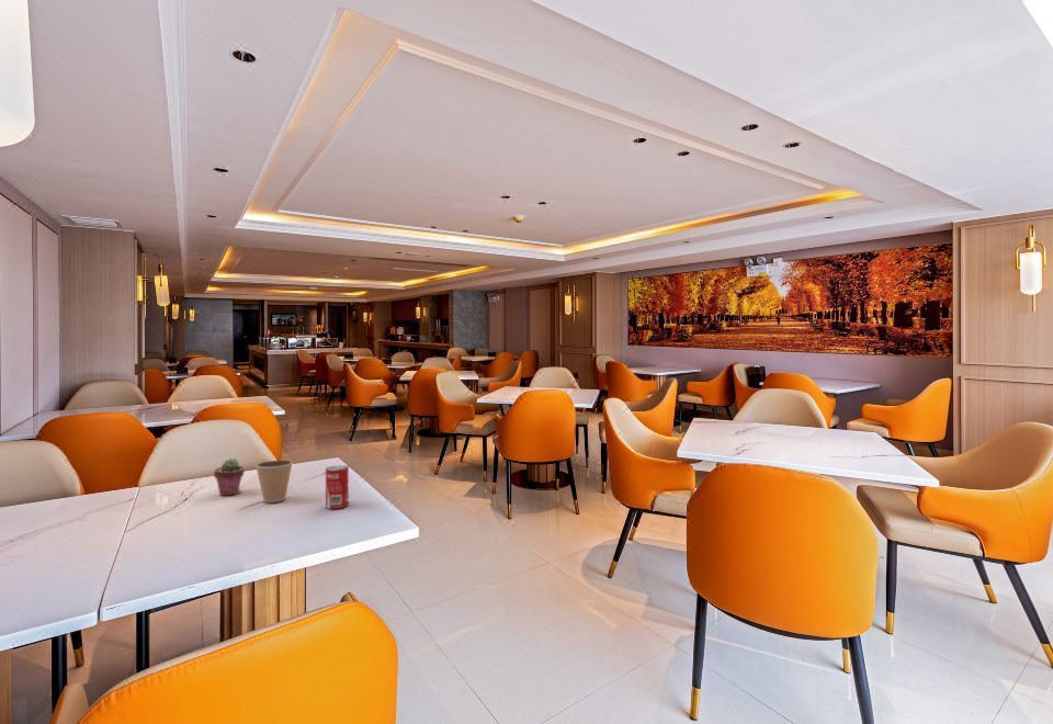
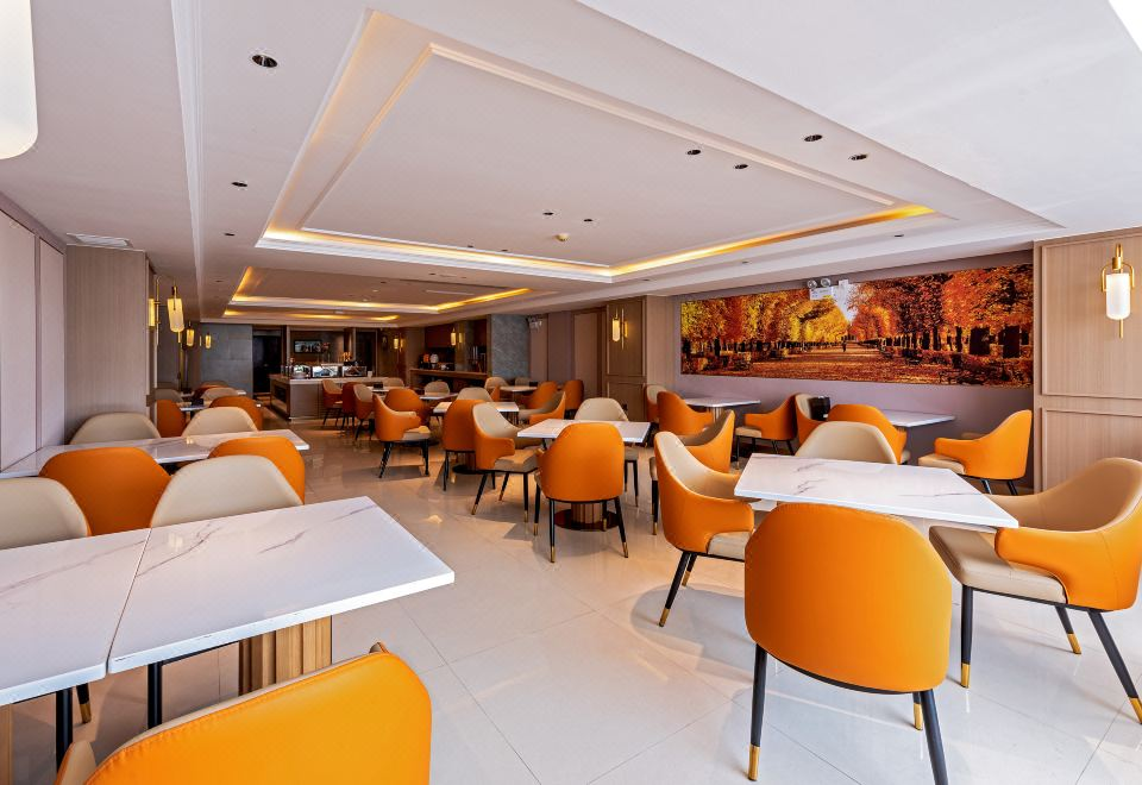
- coffee cup (274, 482)
- potted succulent (229, 475)
- beverage can (337, 486)
